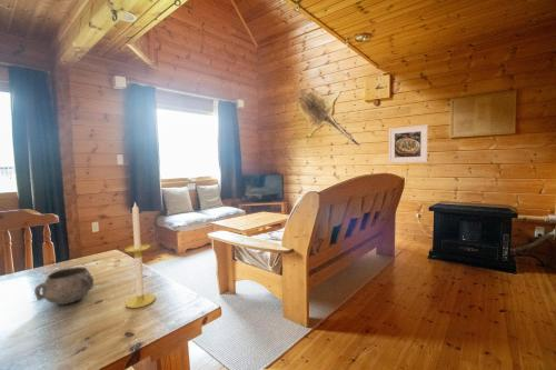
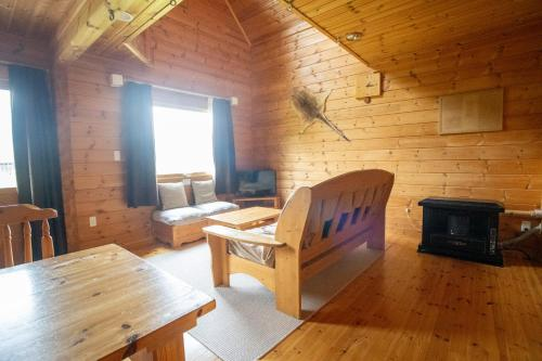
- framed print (407, 144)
- candle (137, 251)
- decorative bowl (66, 286)
